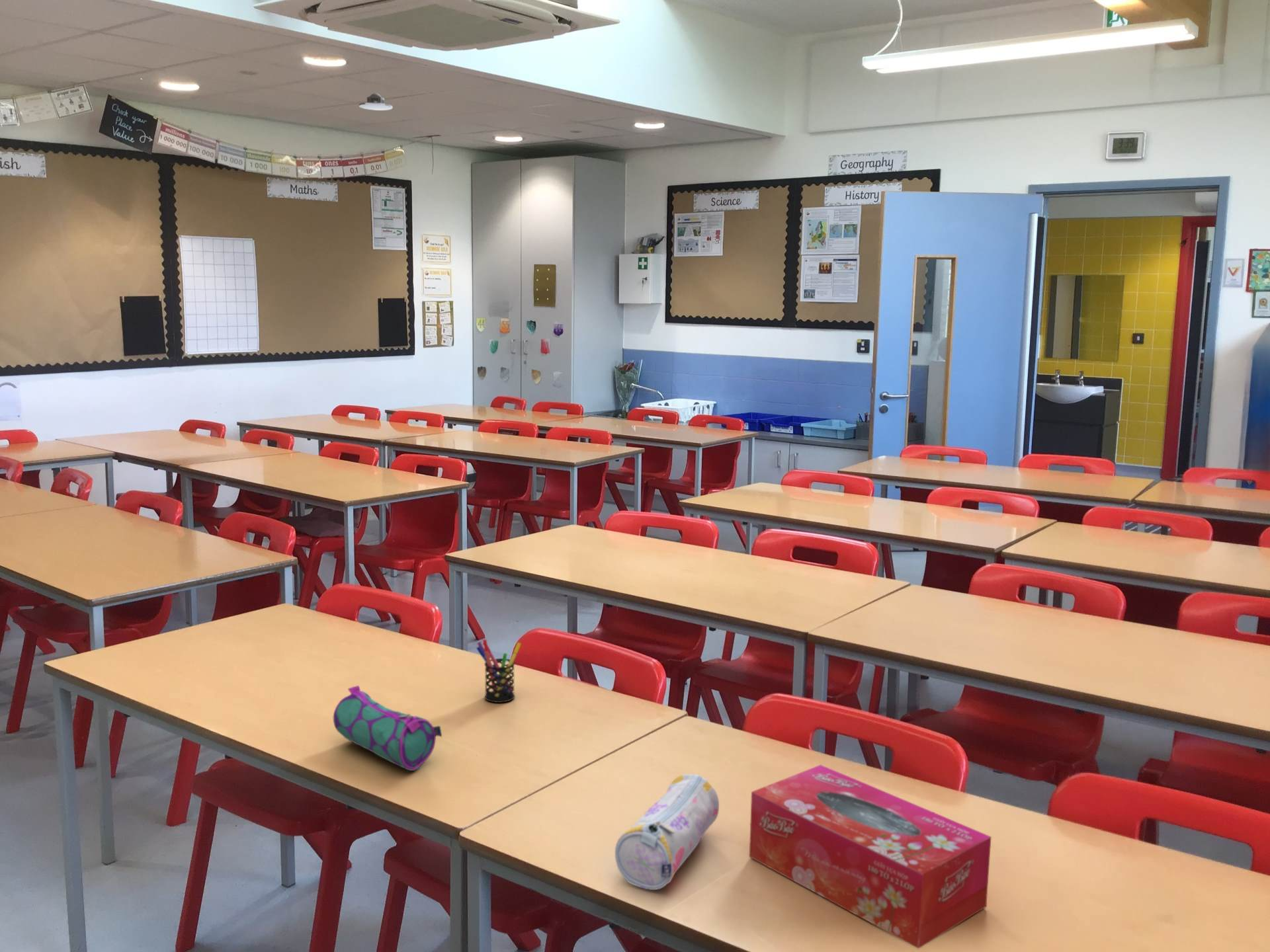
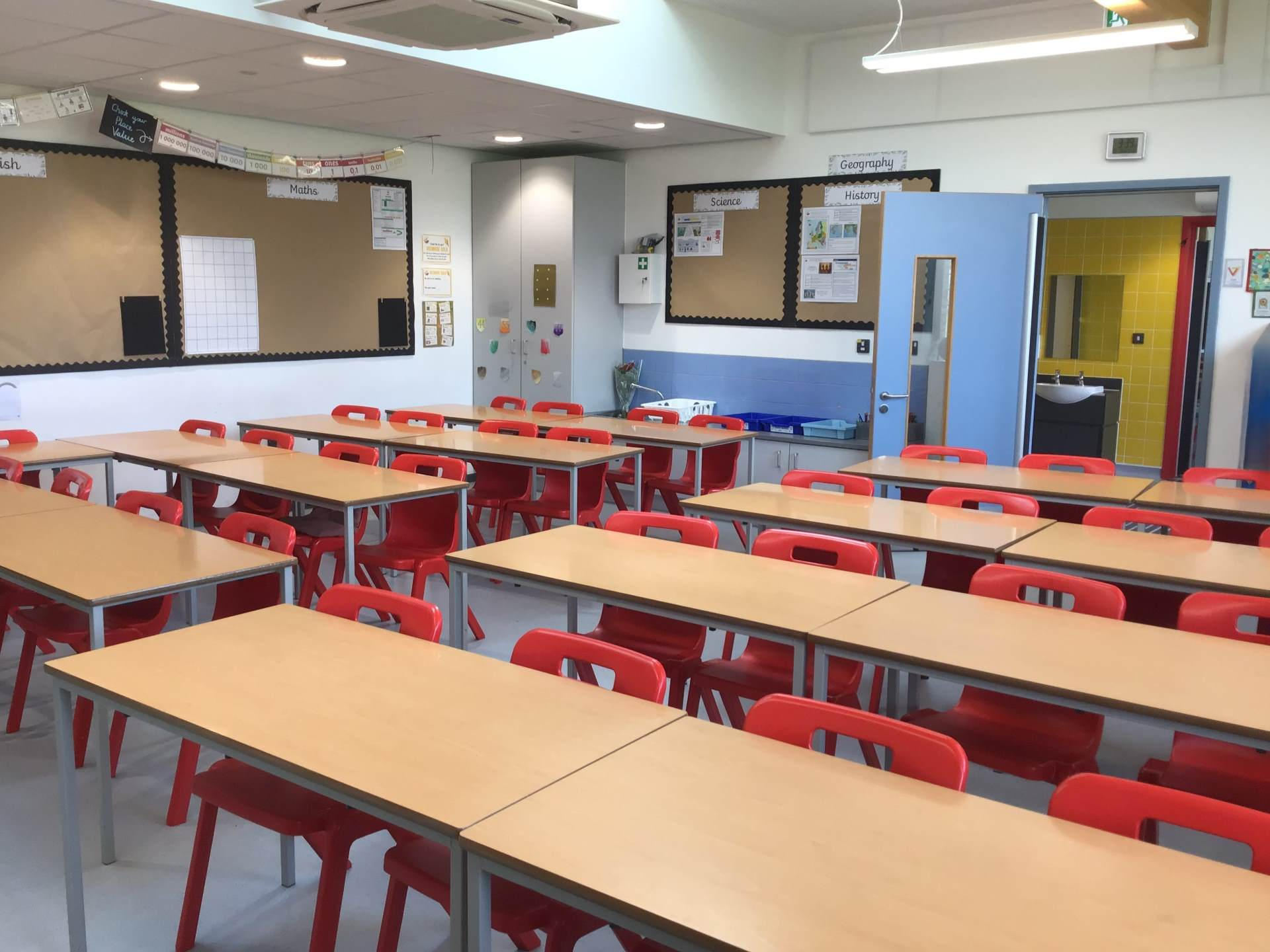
- pen holder (499, 668)
- pencil case (384, 727)
- pencil case (669, 828)
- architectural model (375, 100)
- tissue box (865, 847)
